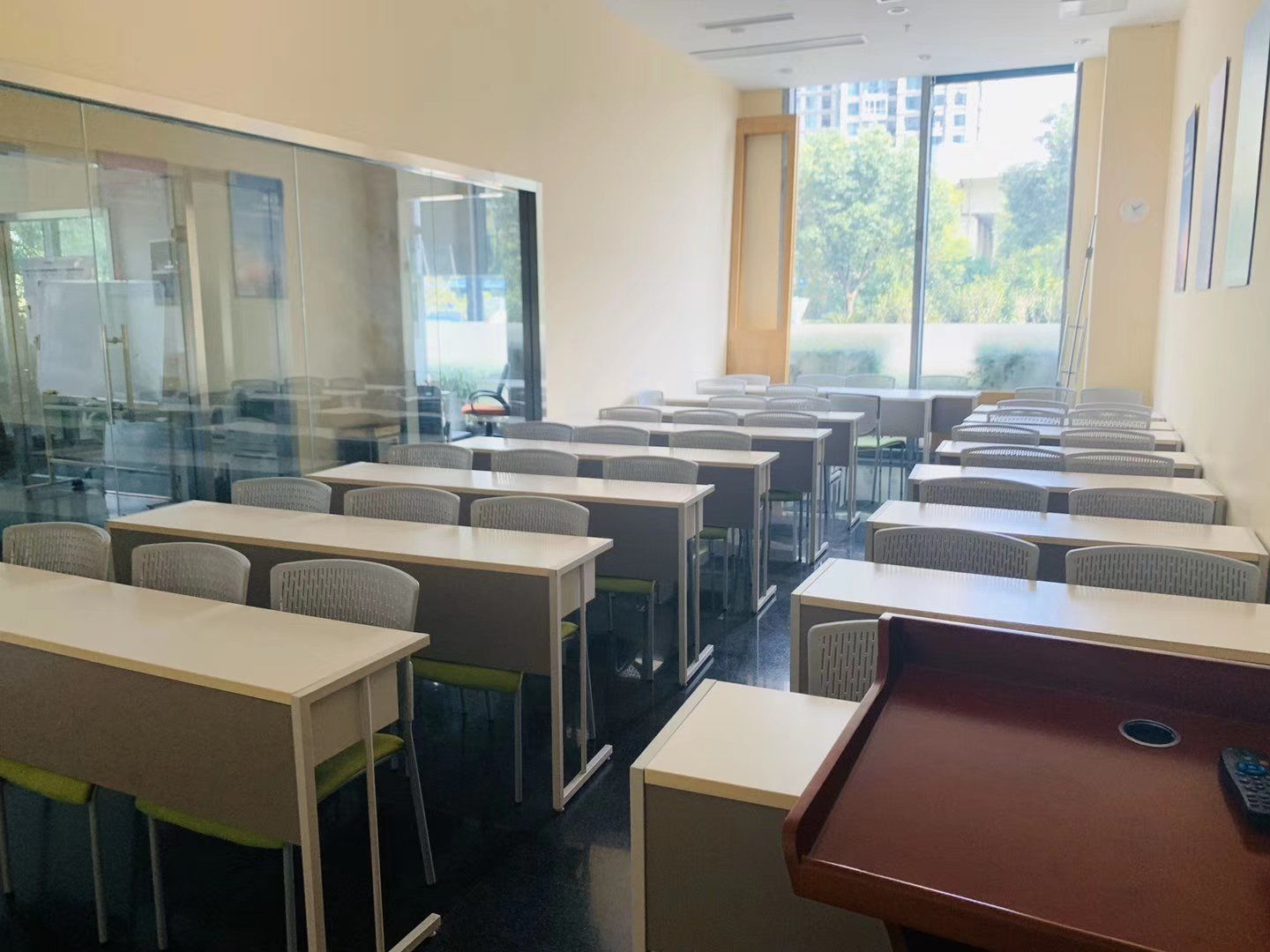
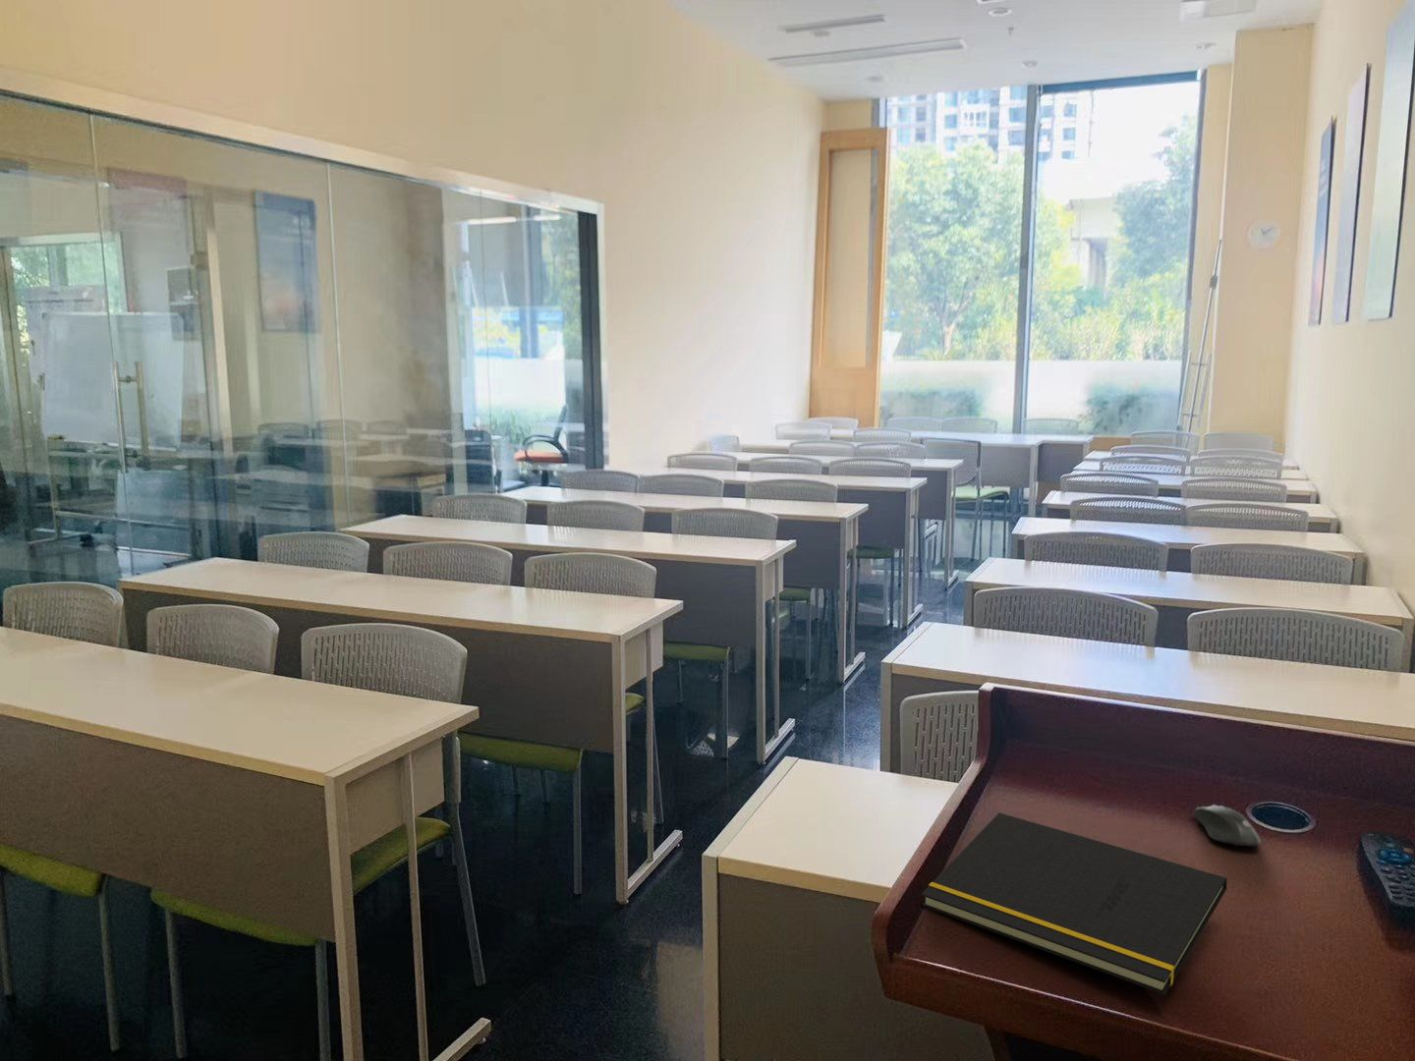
+ notepad (1071, 892)
+ computer mouse (1226, 820)
